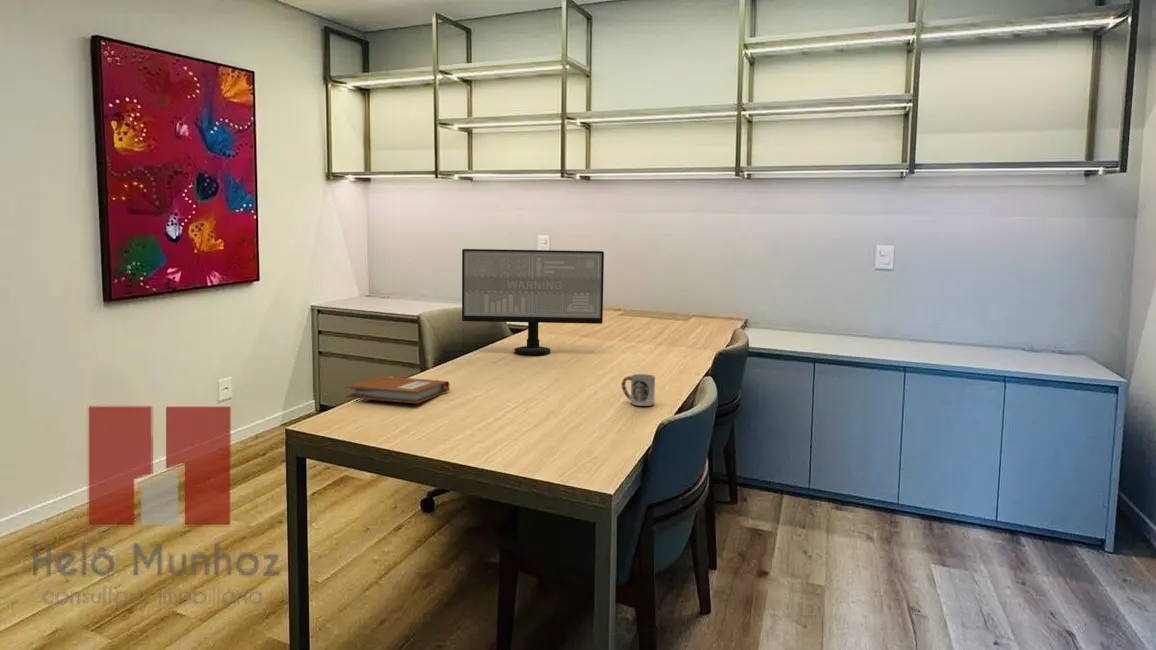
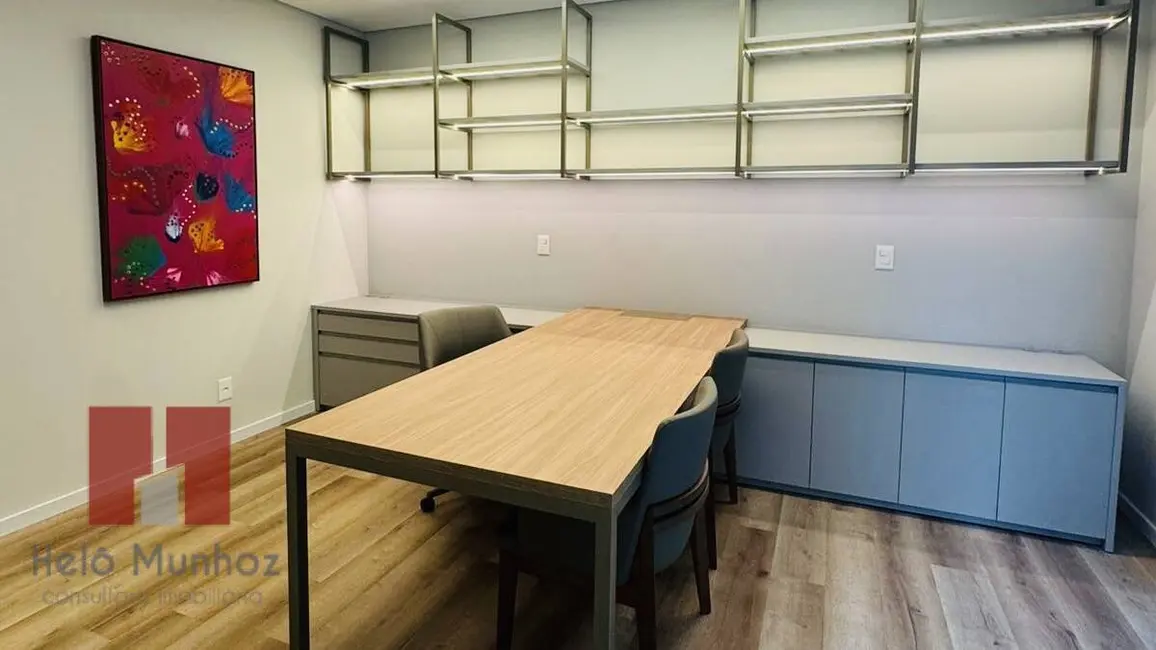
- computer monitor (533, 301)
- cup (637, 389)
- notebook (401, 388)
